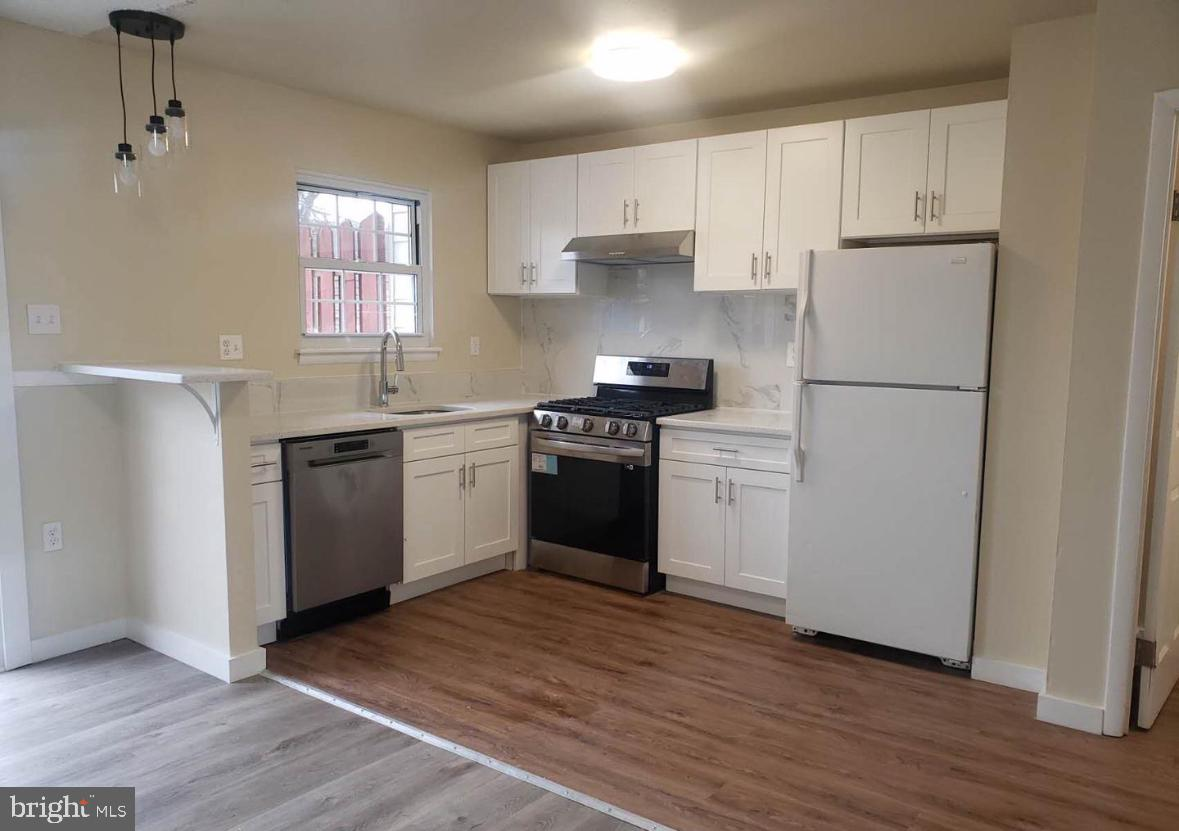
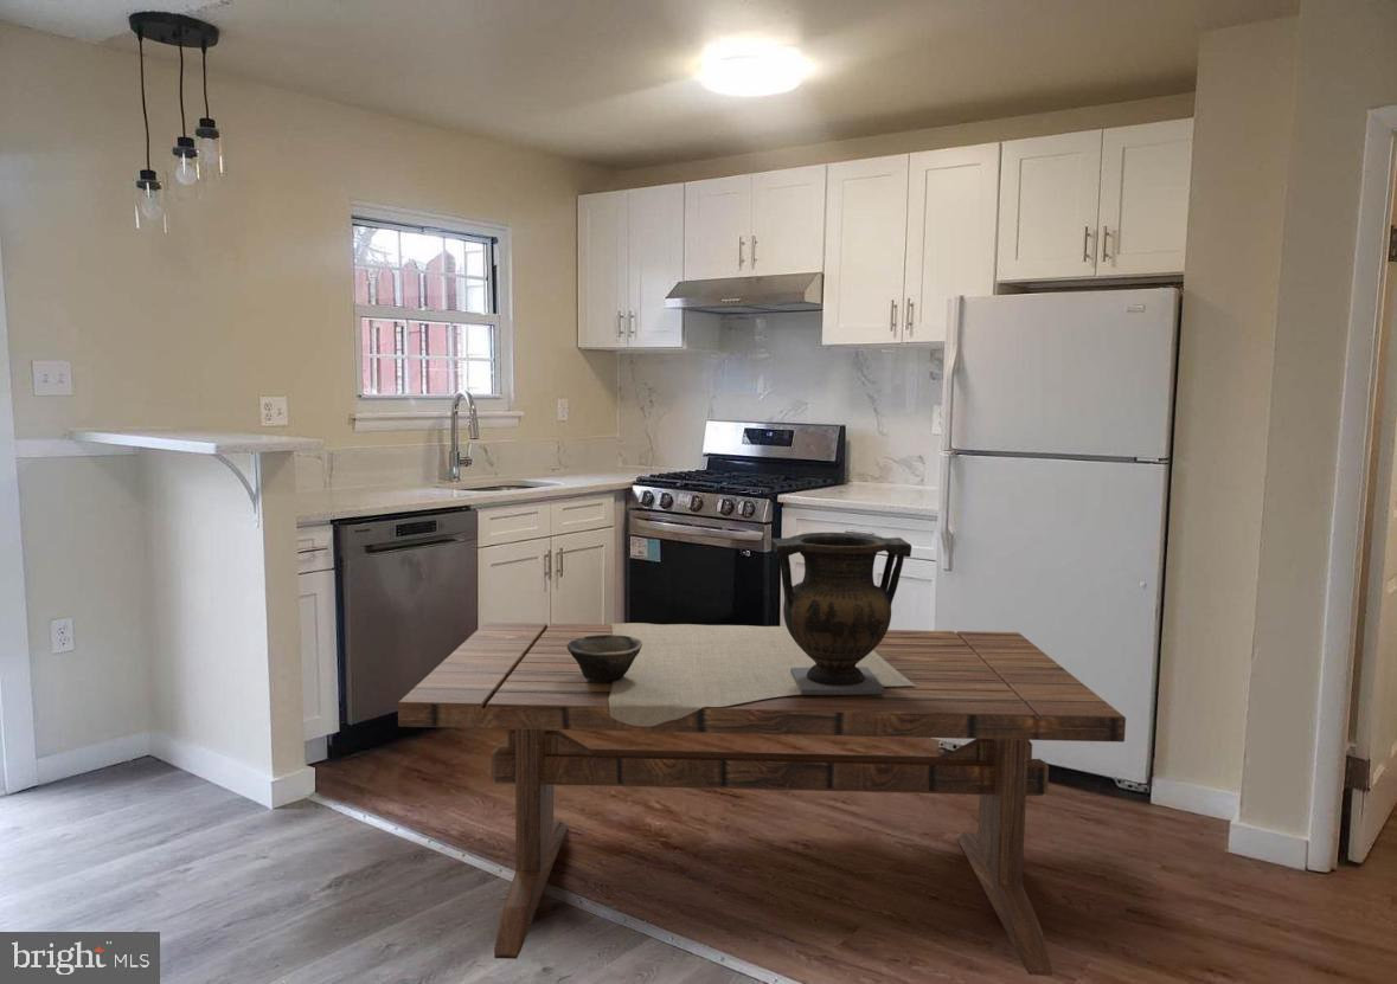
+ vase (838, 611)
+ bowl (604, 660)
+ dining table (751, 771)
